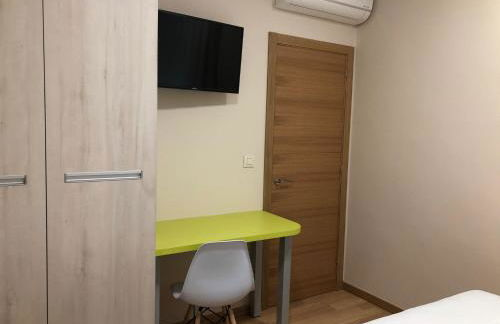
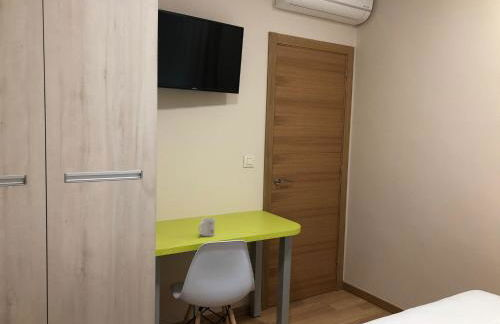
+ mug (205, 227)
